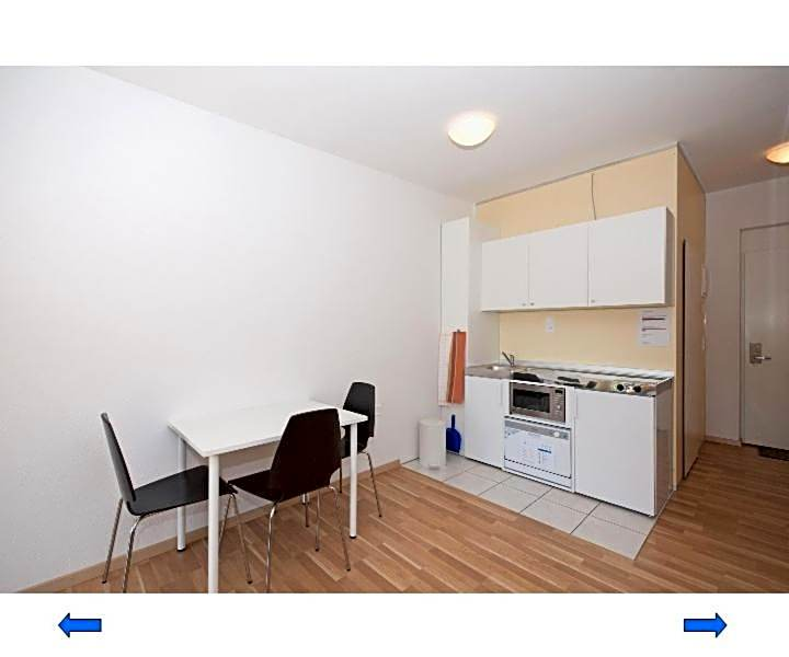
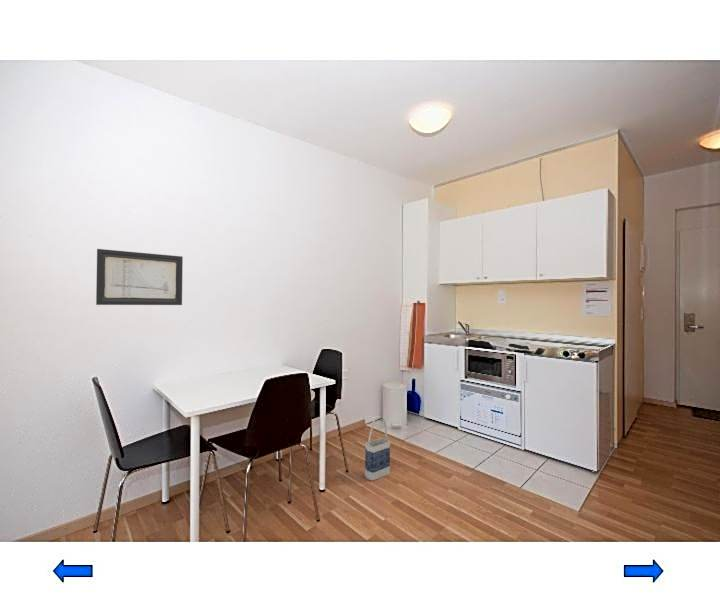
+ bag (377, 445)
+ wall art (142, 278)
